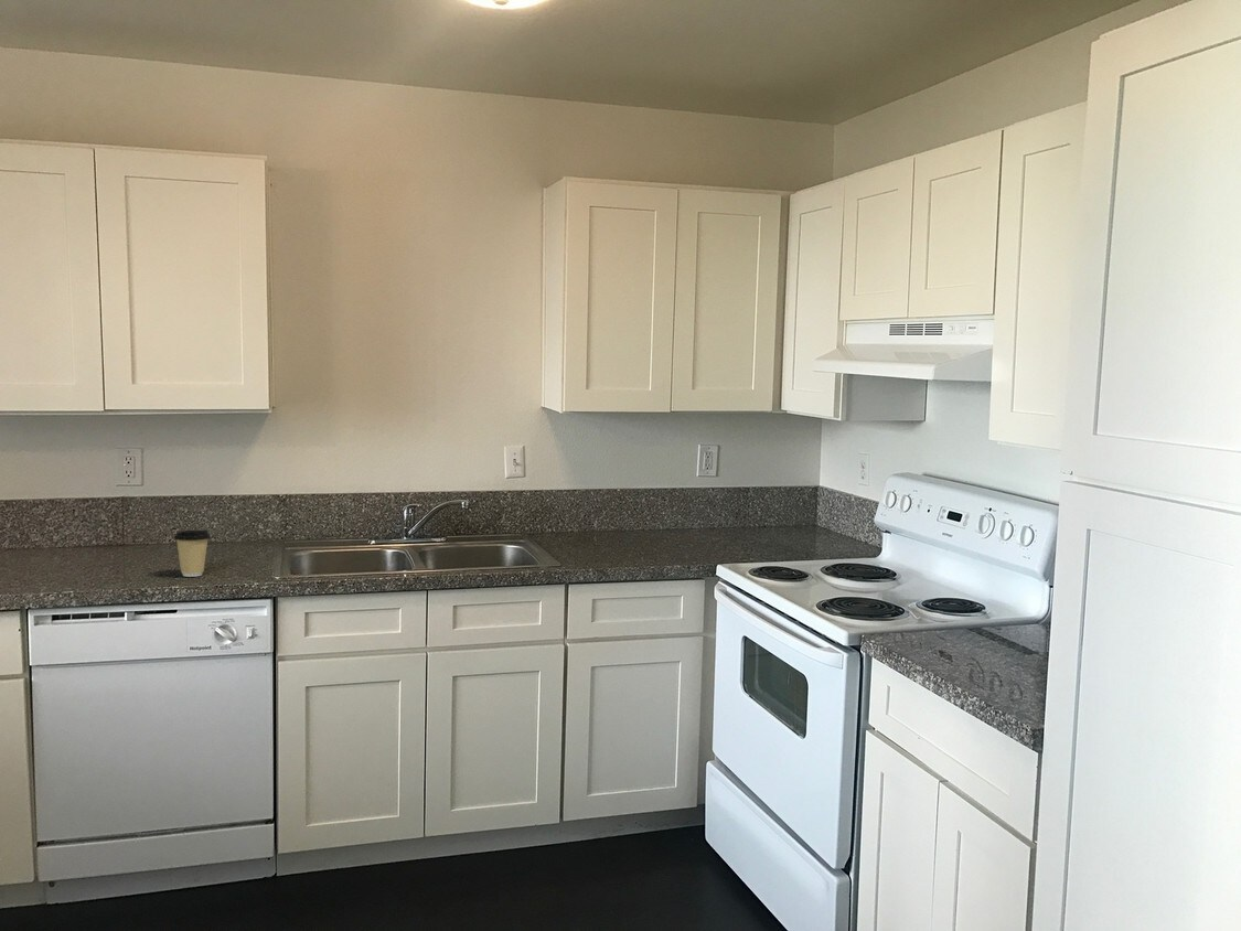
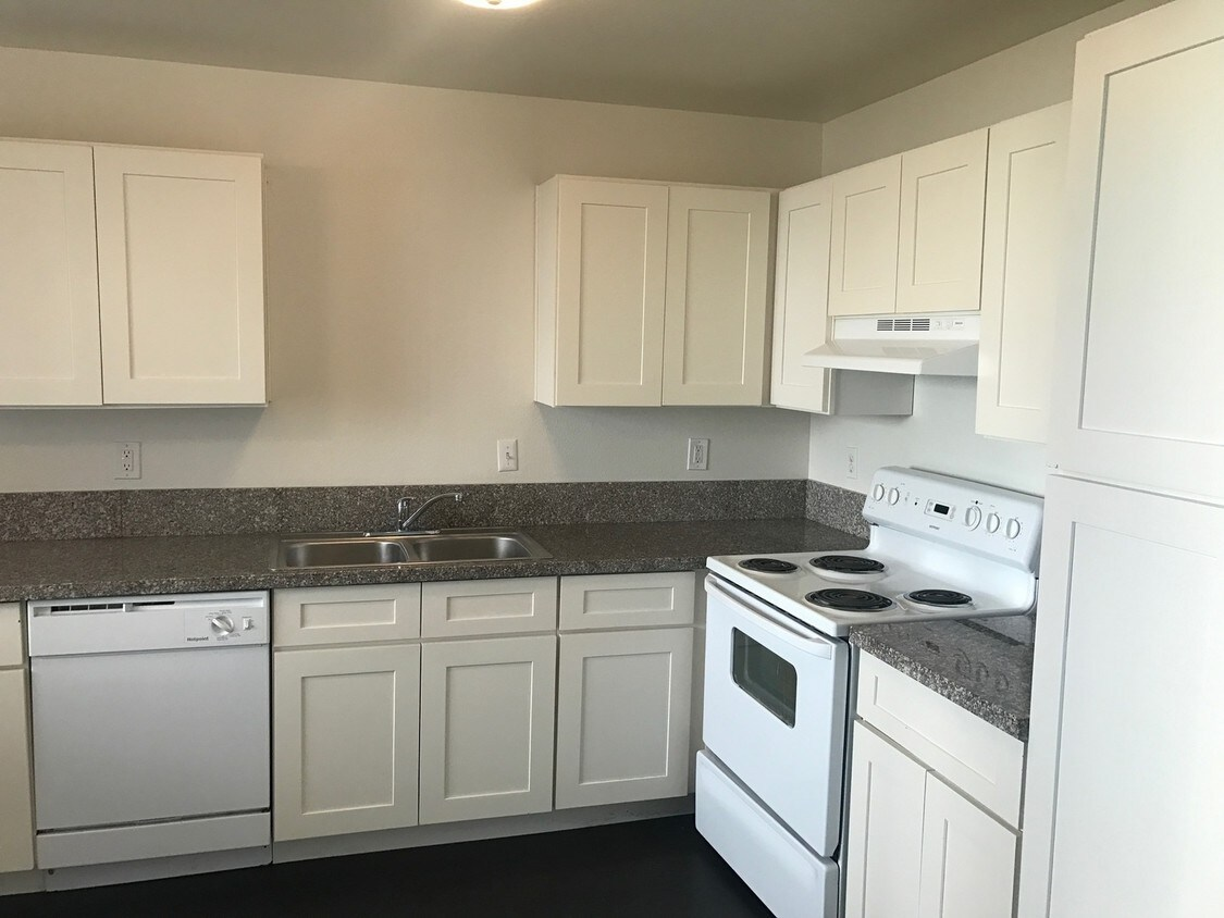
- coffee cup (192, 552)
